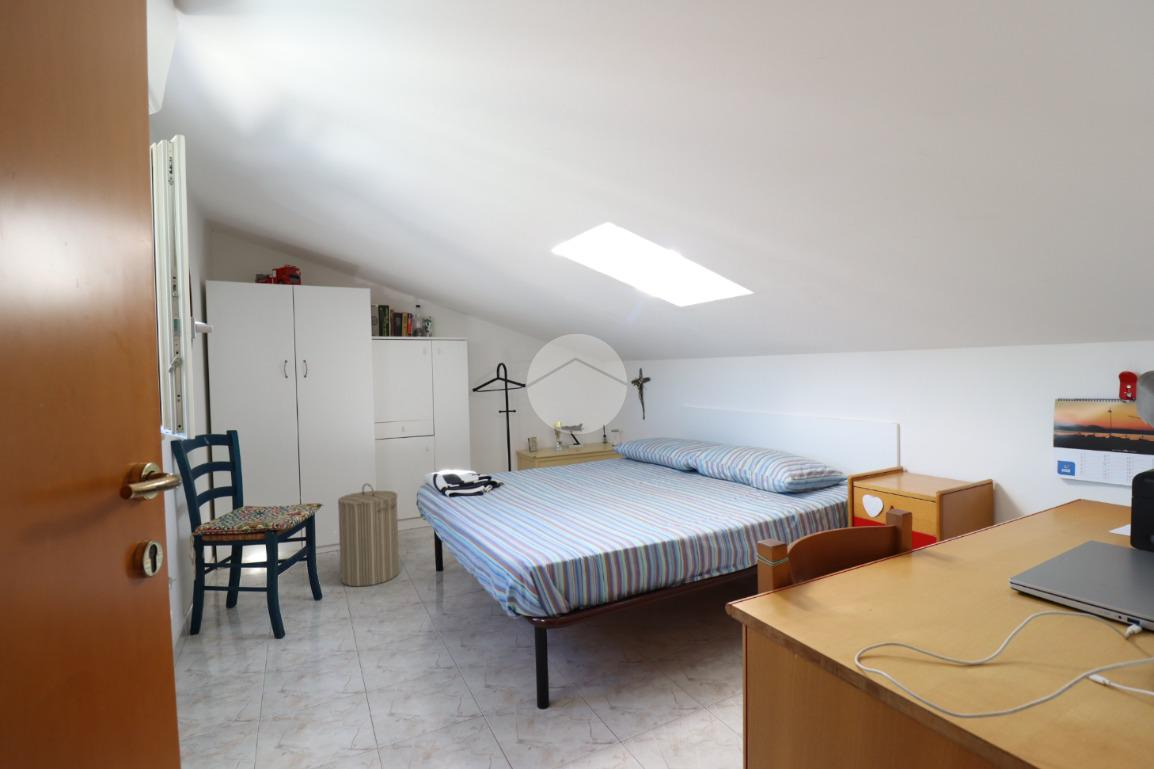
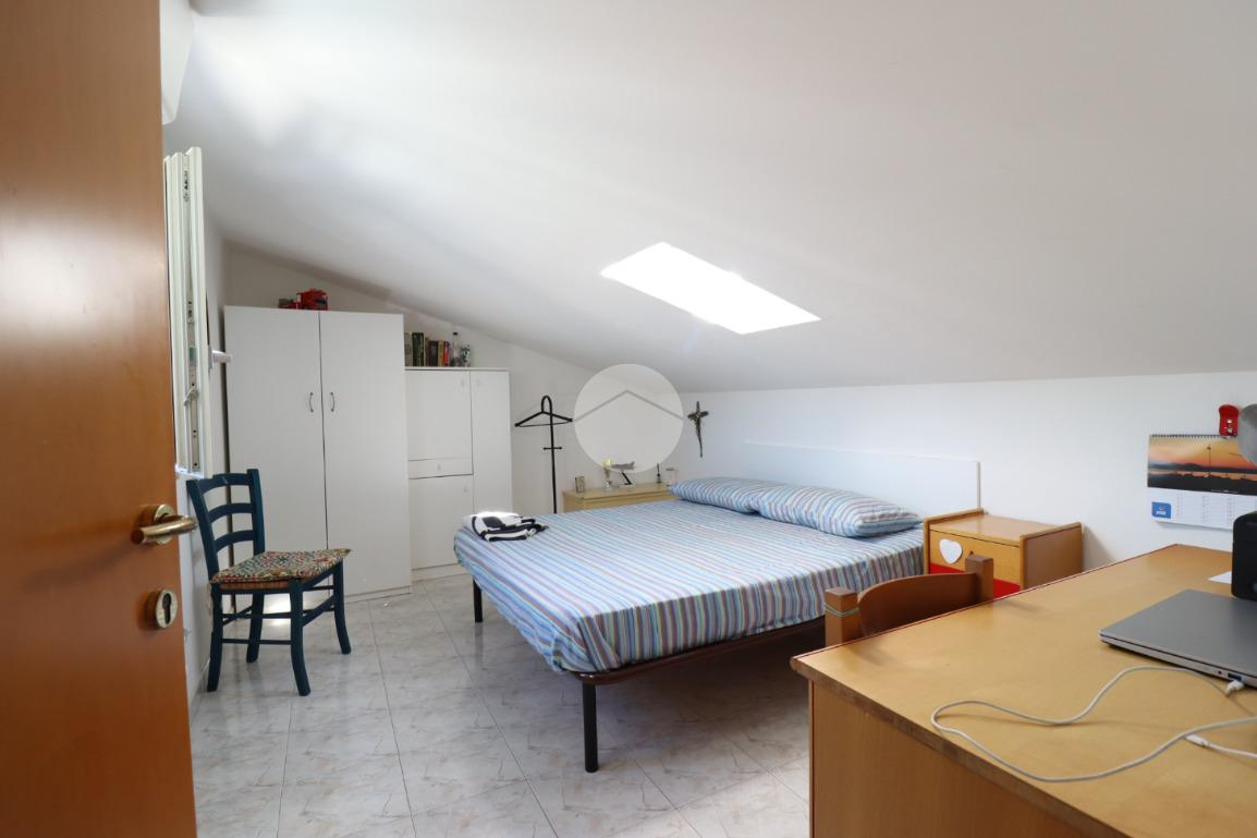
- laundry hamper (369, 529)
